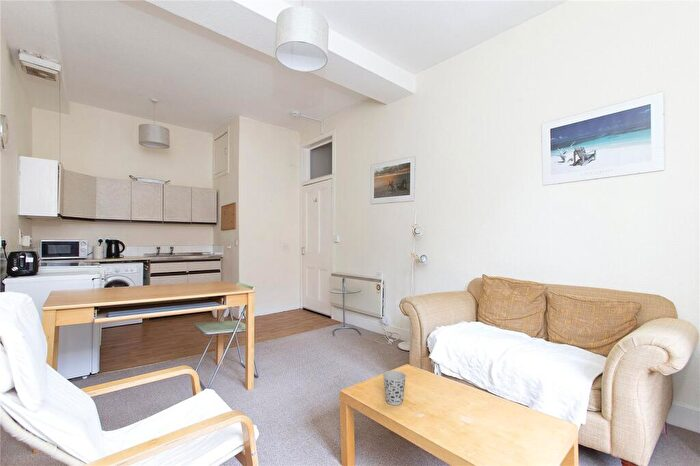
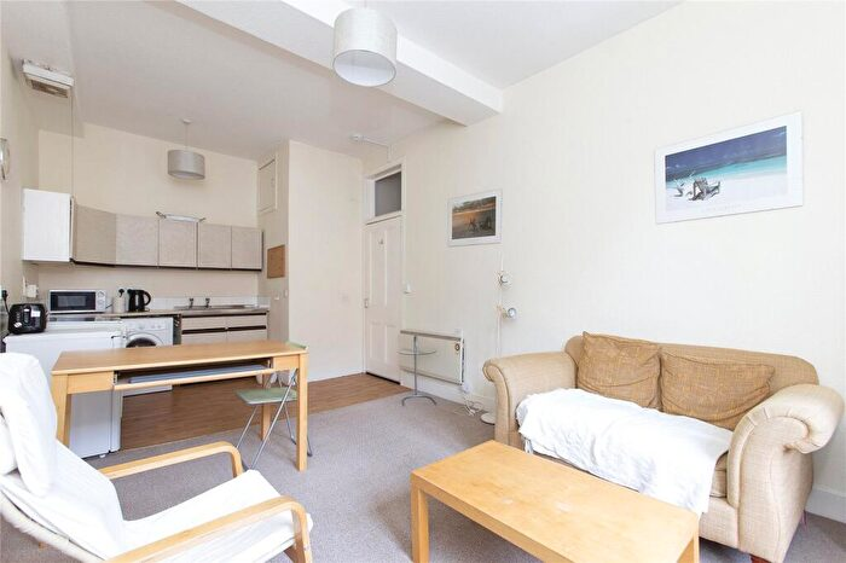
- cup (394, 388)
